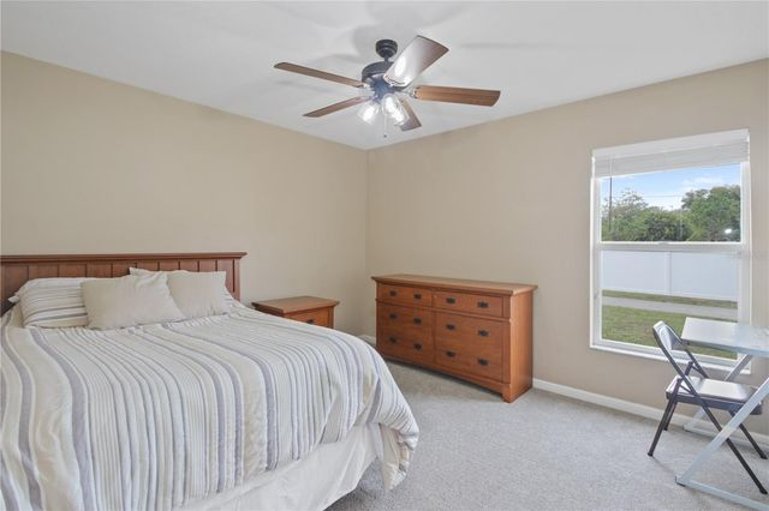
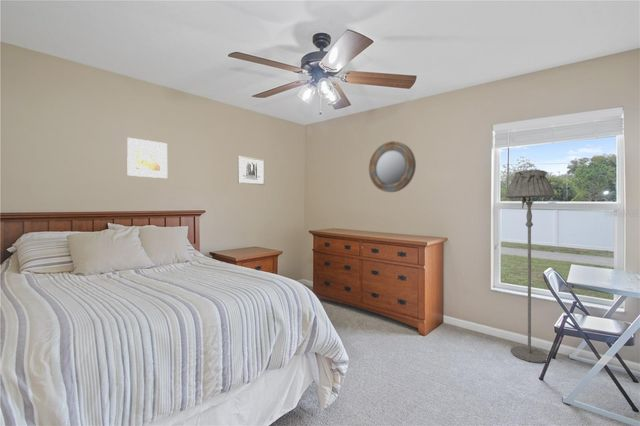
+ wall art (251, 171)
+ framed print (148, 158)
+ floor lamp (528, 263)
+ home mirror (390, 167)
